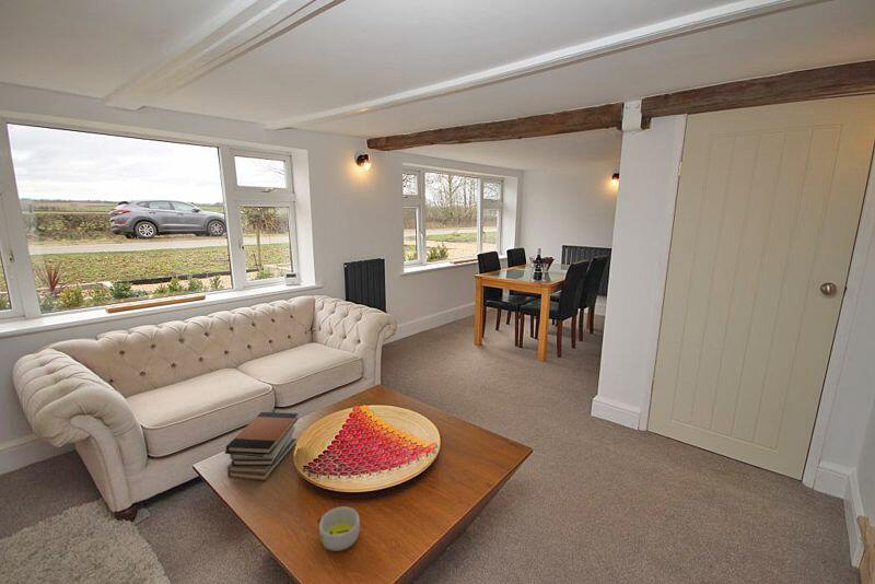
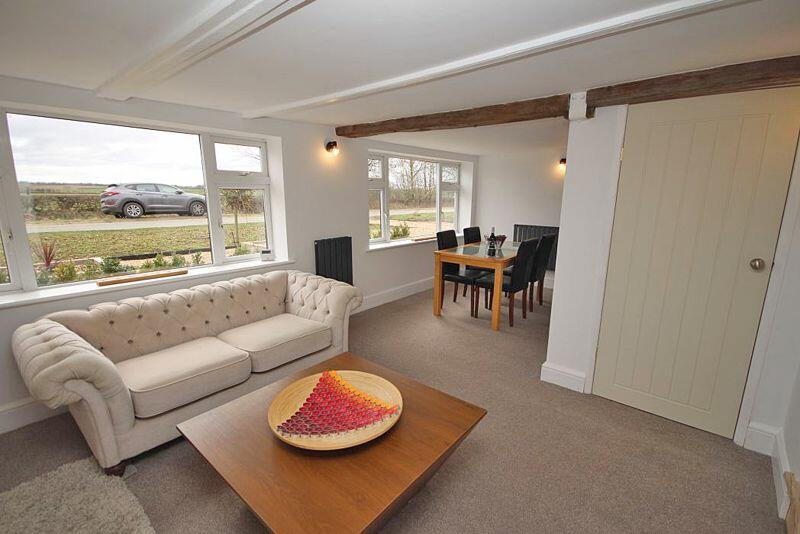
- bowl (337, 527)
- book stack (265, 443)
